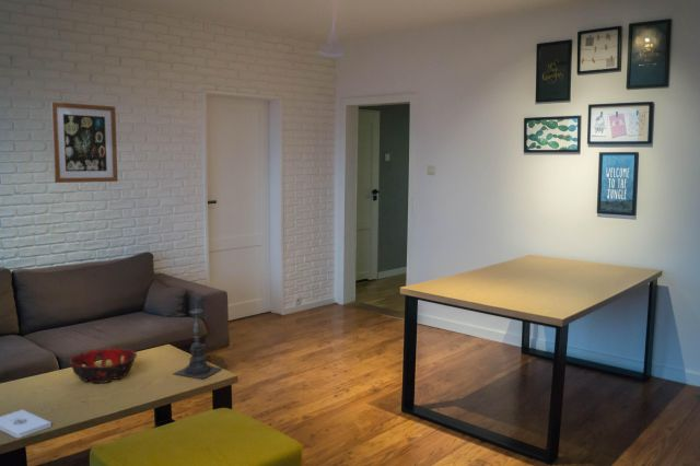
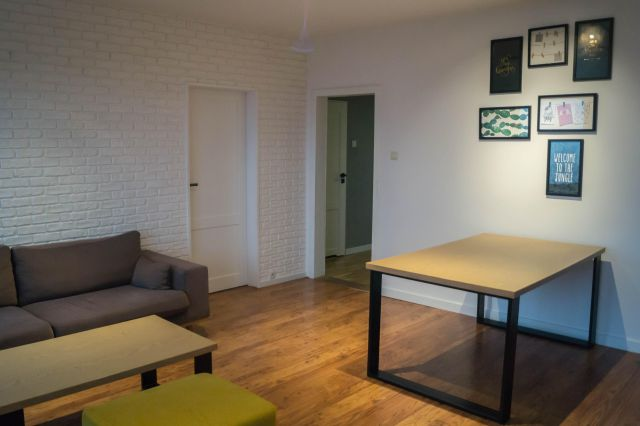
- notepad (20, 423)
- wall art (85, 143)
- candle holder (197, 336)
- decorative bowl (104, 365)
